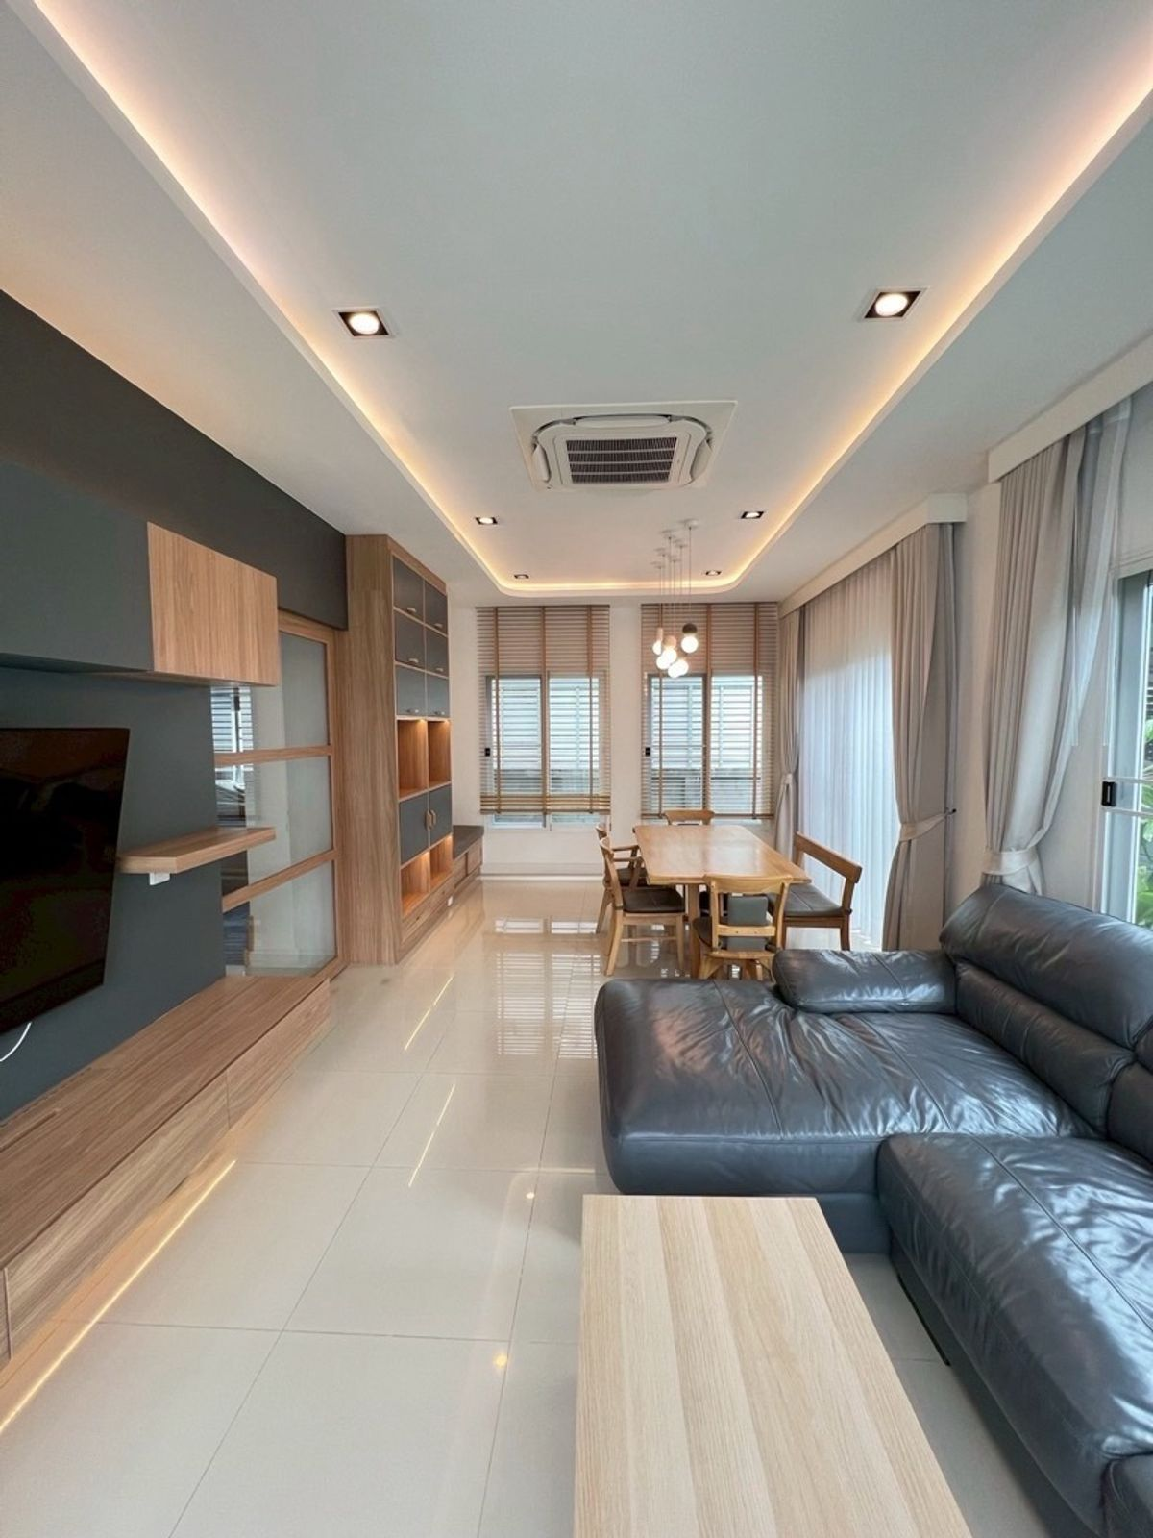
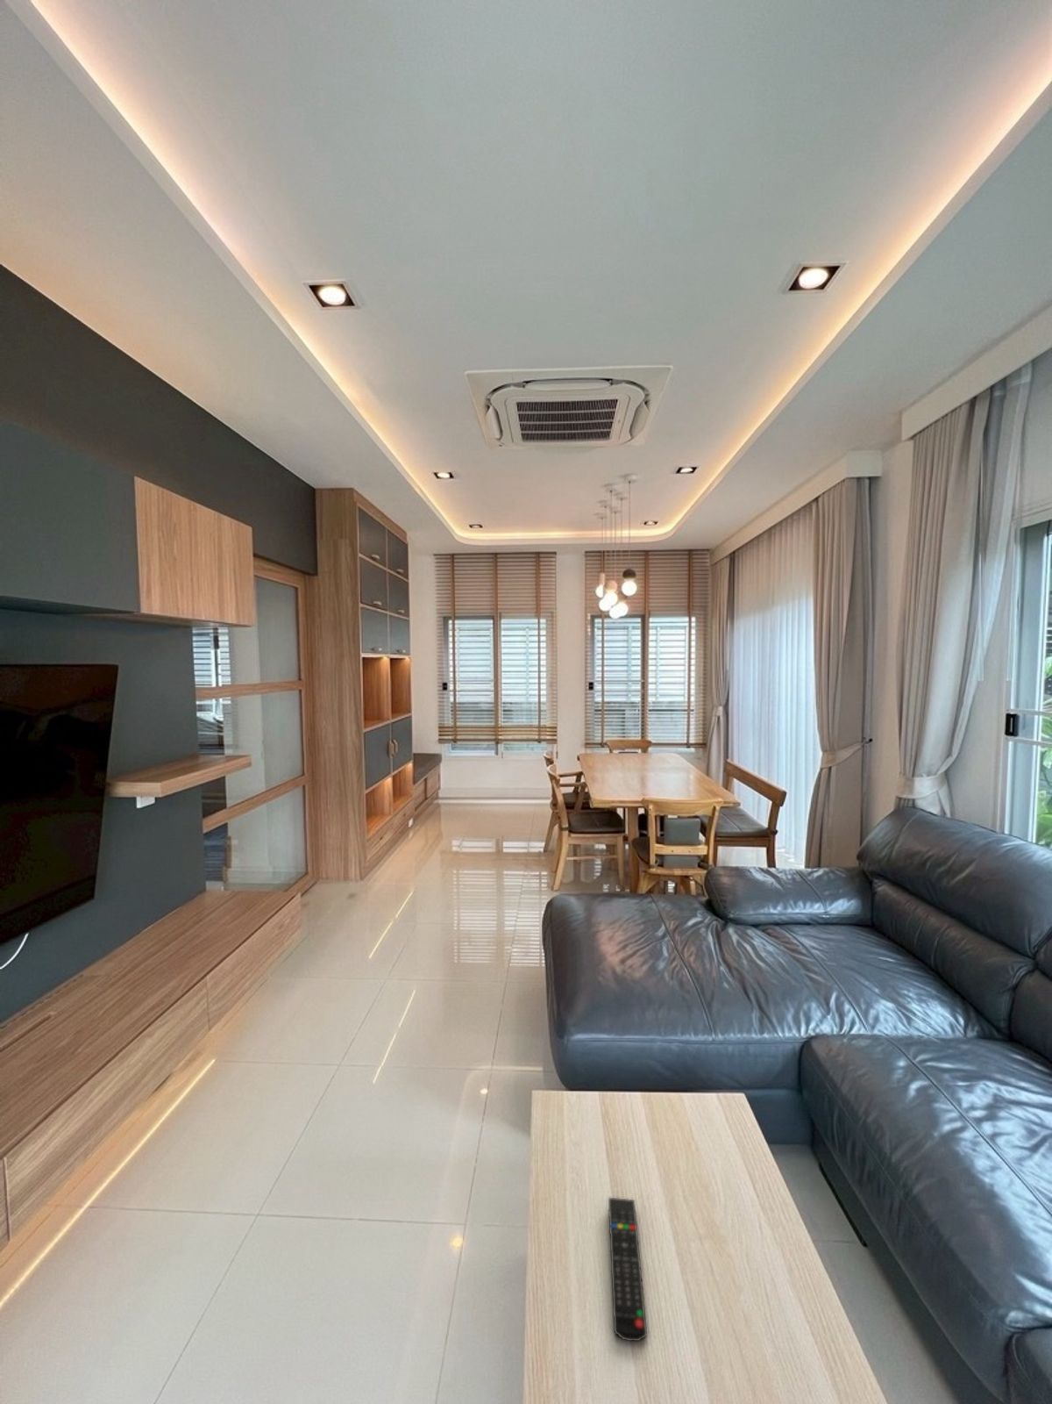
+ remote control (625, 1261)
